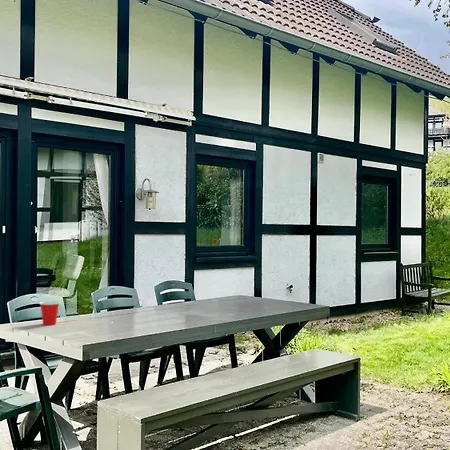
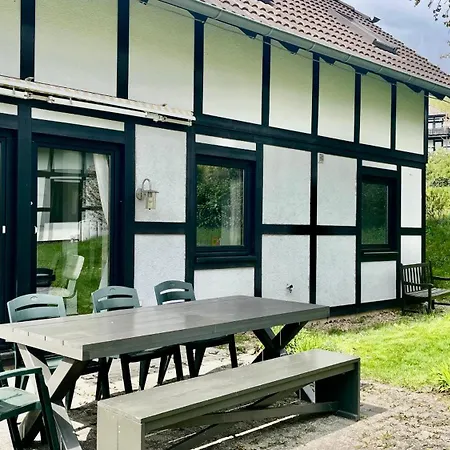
- cup (49, 313)
